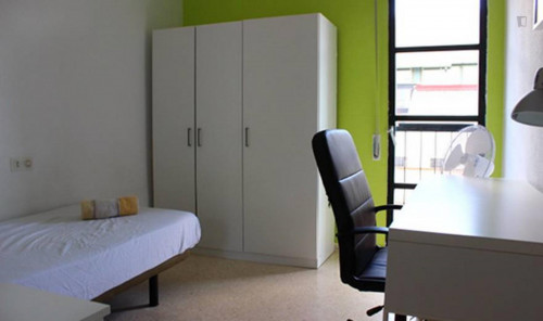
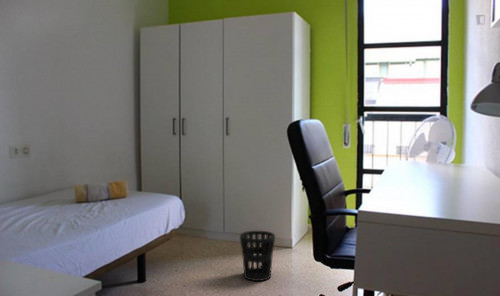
+ wastebasket (257, 255)
